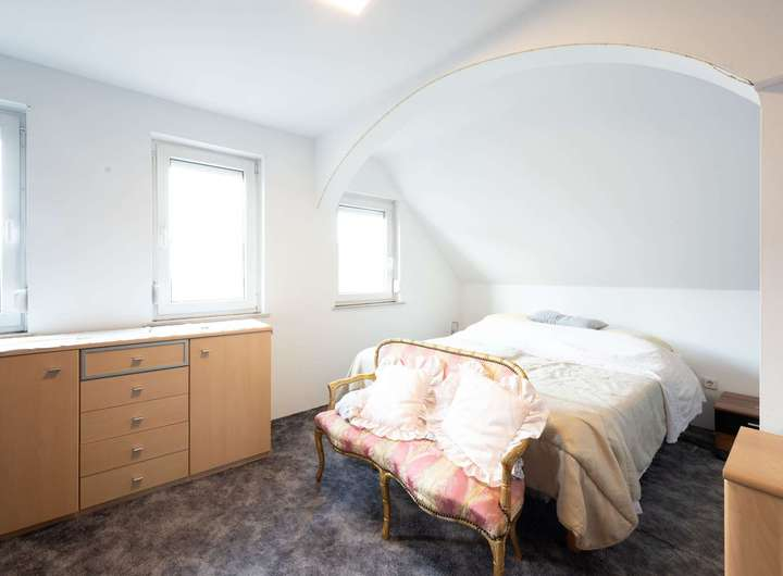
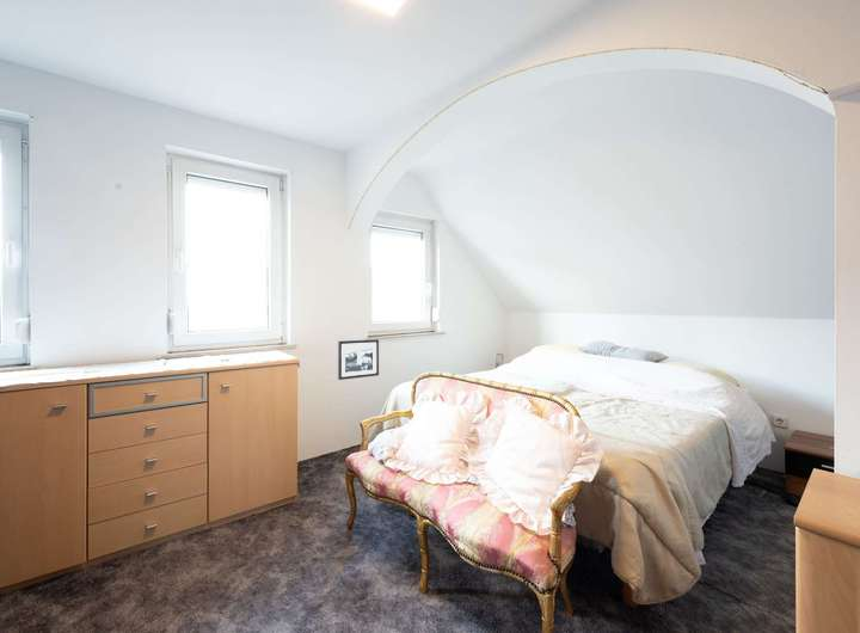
+ picture frame (358, 358)
